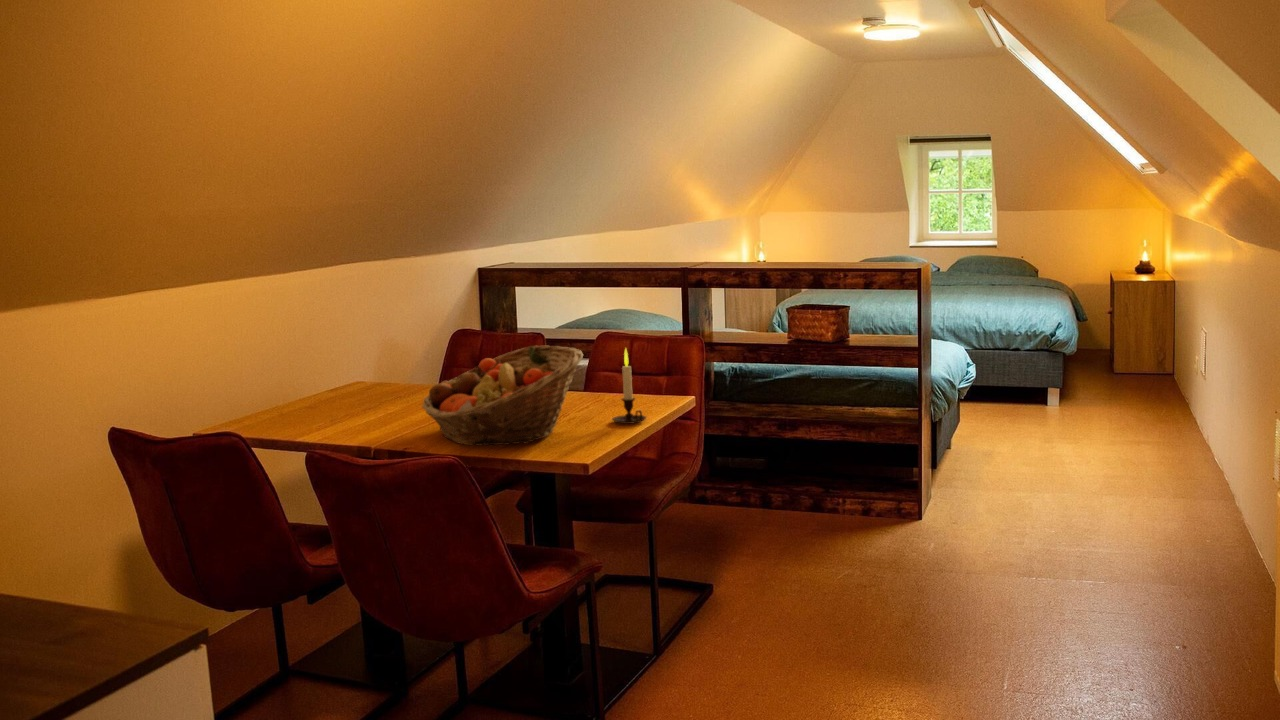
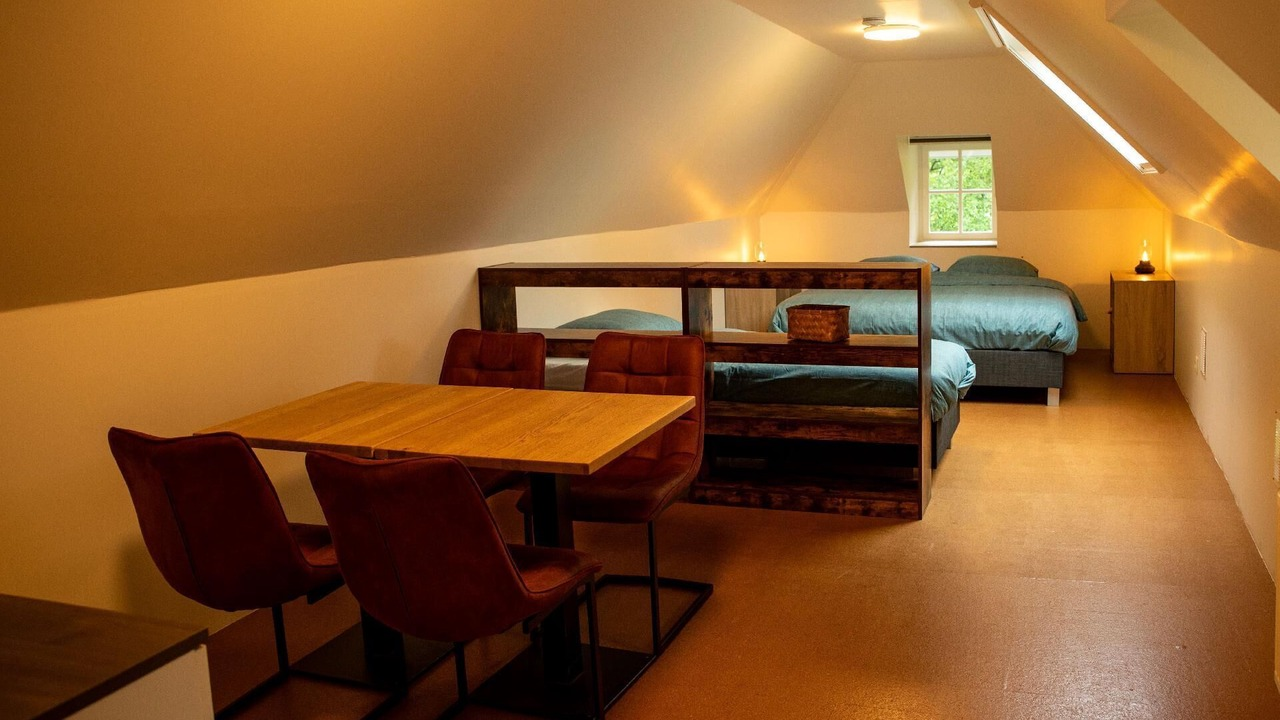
- fruit basket (503, 393)
- candle (629, 385)
